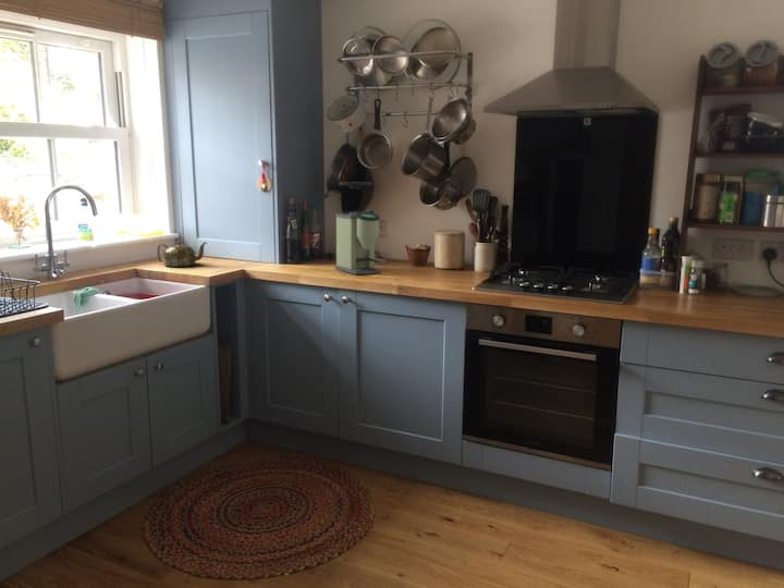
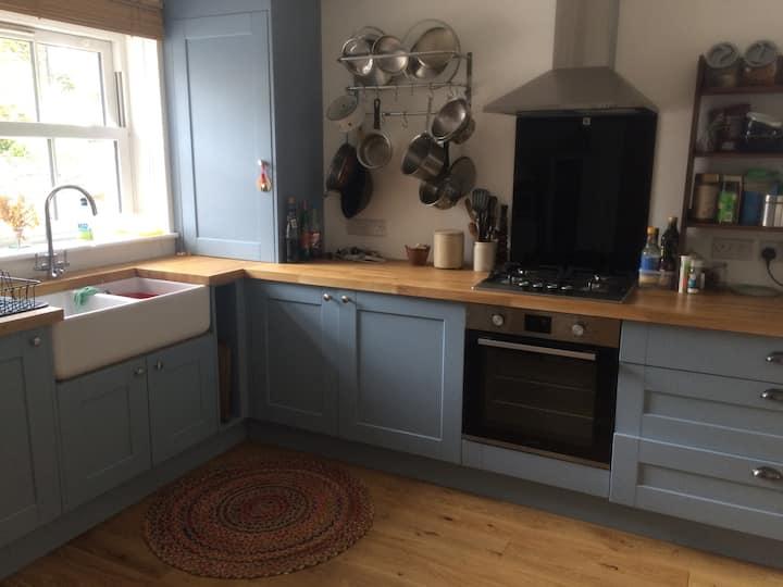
- teapot (182, 253)
- coffee grinder (357, 226)
